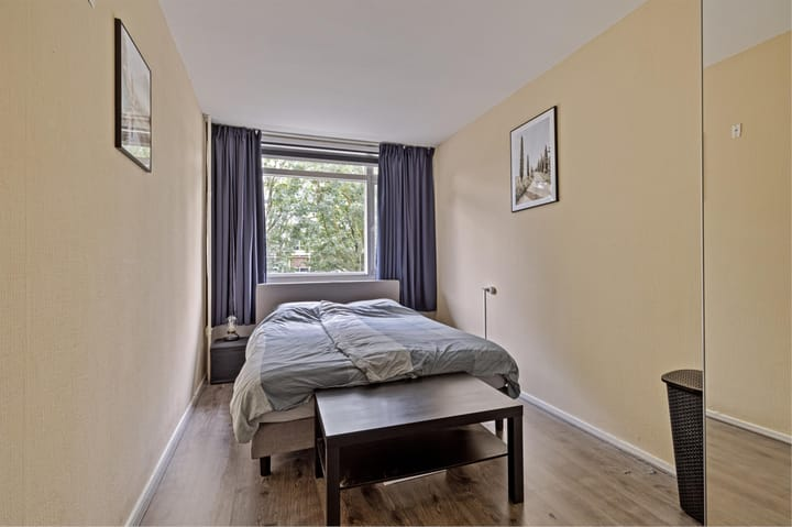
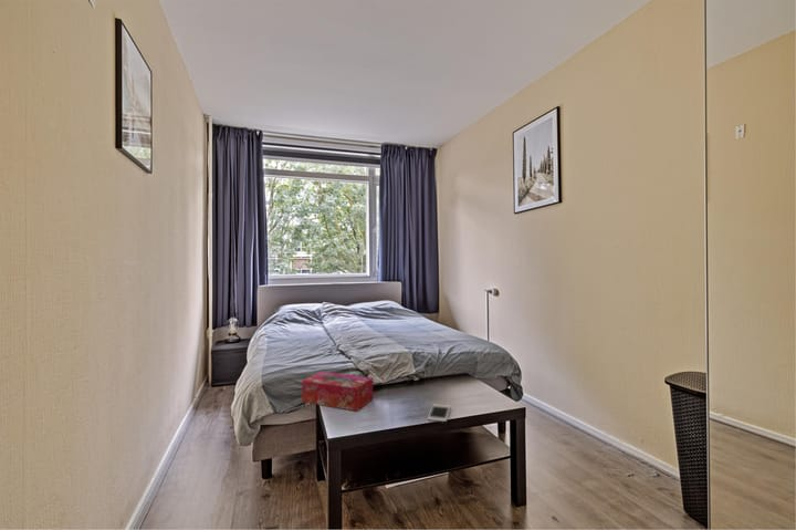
+ cell phone (439, 412)
+ tissue box (337, 389)
